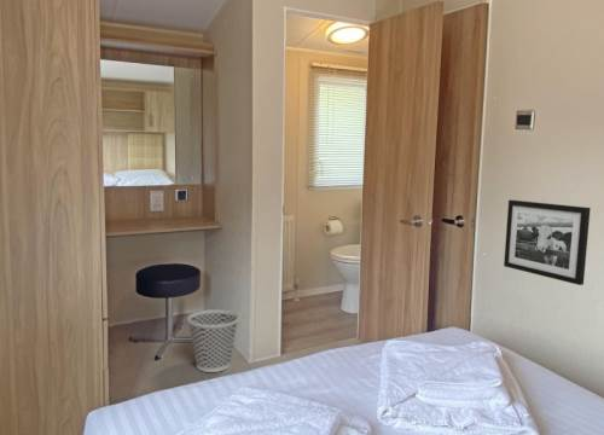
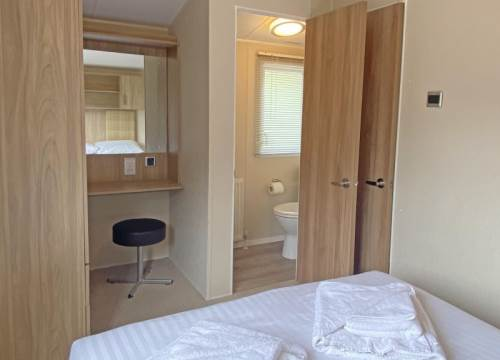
- picture frame (542, 239)
- wastebasket (213, 341)
